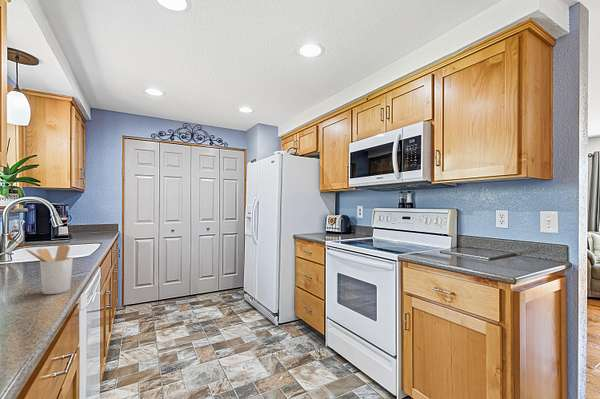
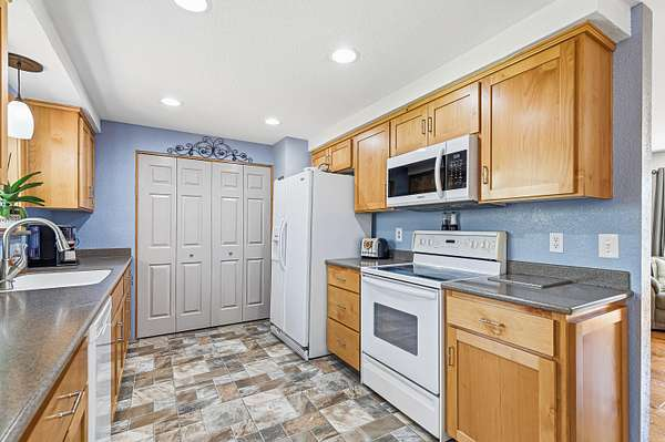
- utensil holder (48, 268)
